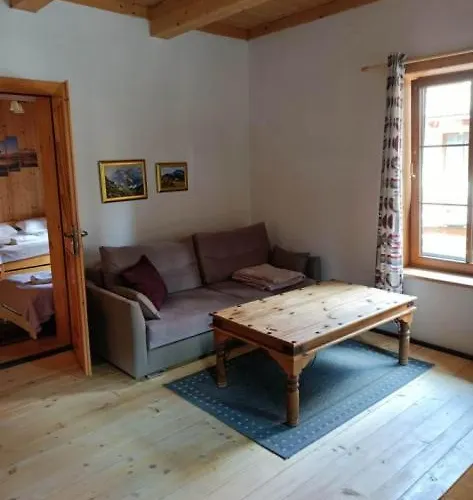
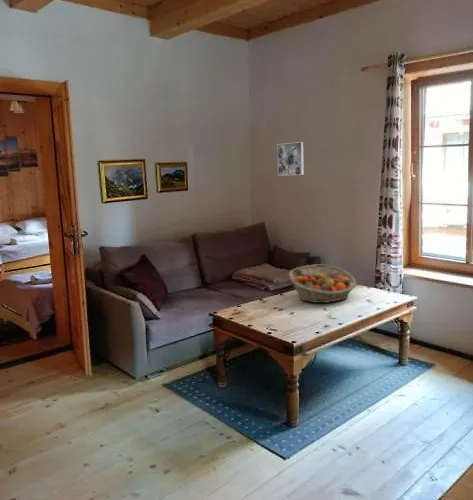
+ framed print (290, 159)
+ fruit basket (322, 283)
